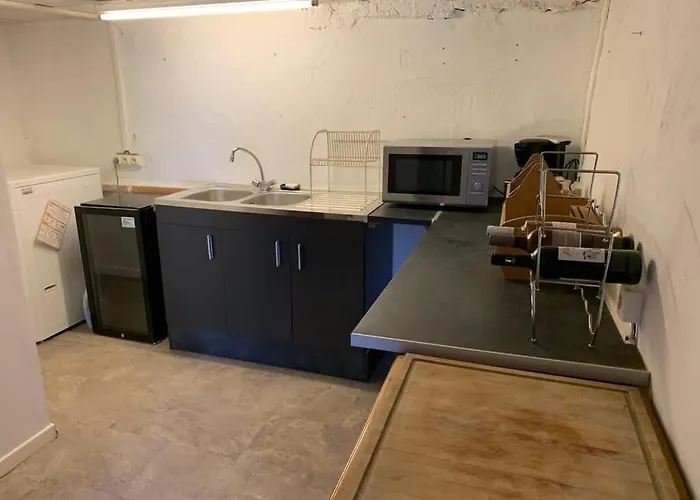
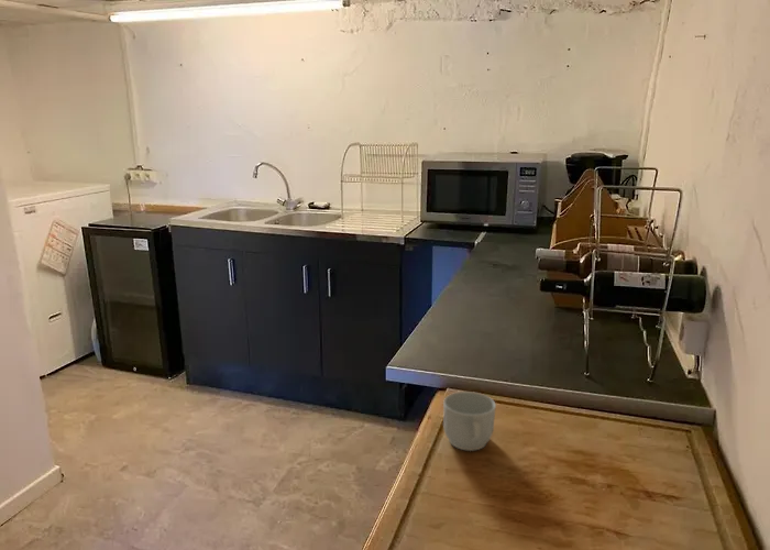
+ mug (470, 425)
